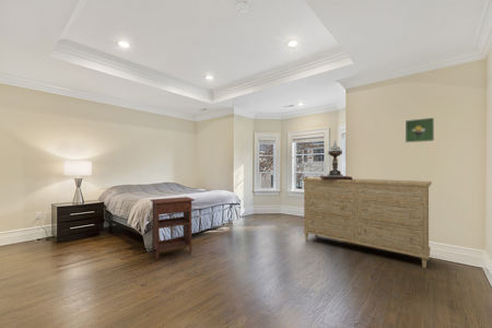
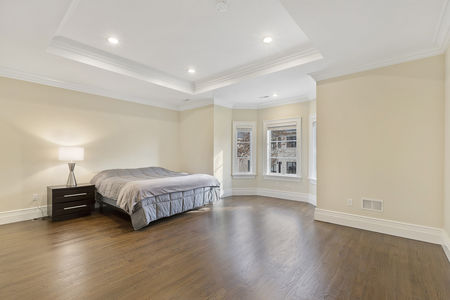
- dresser (360, 213)
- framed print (419, 130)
- nightstand (172, 225)
- decorative urn (335, 159)
